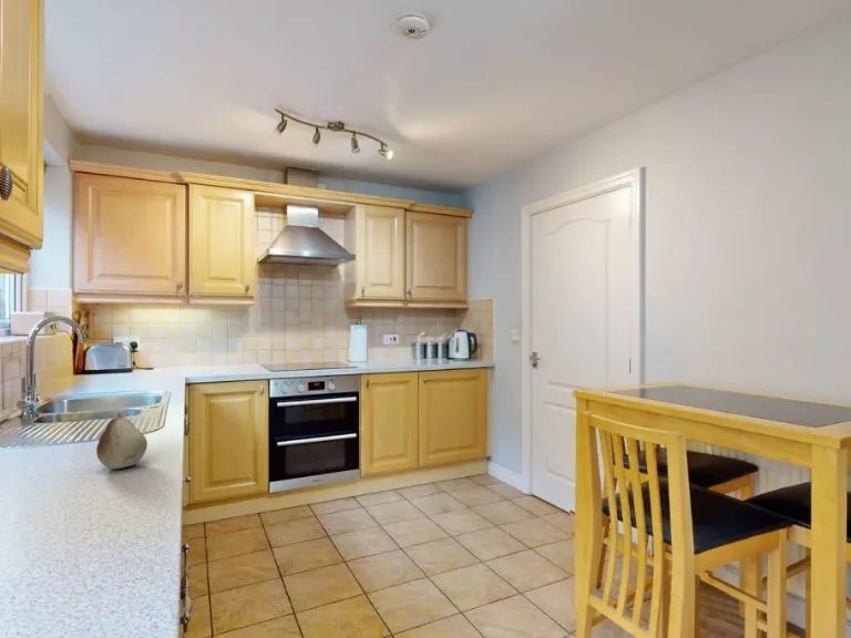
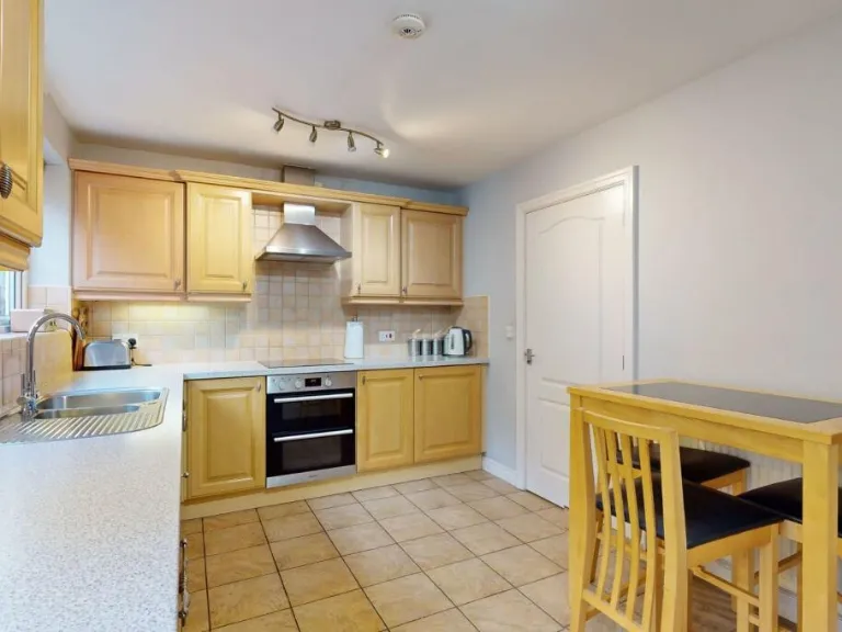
- fruit (123, 440)
